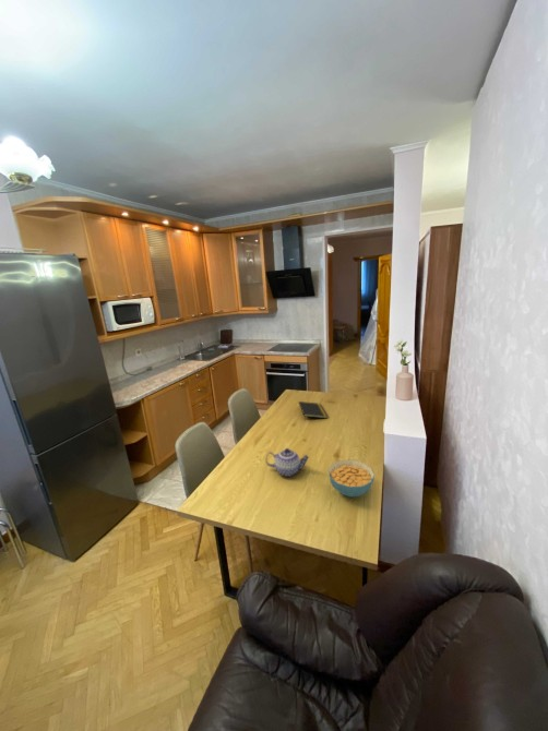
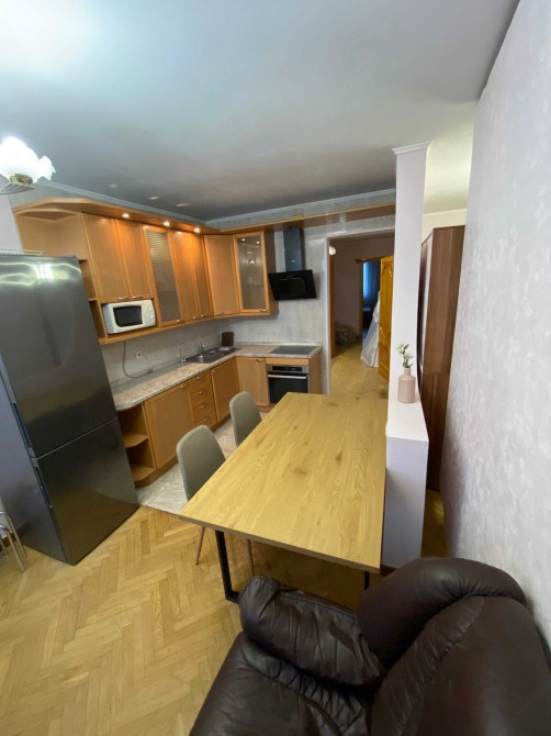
- teapot (286, 459)
- cereal bowl (350, 481)
- notepad (312, 409)
